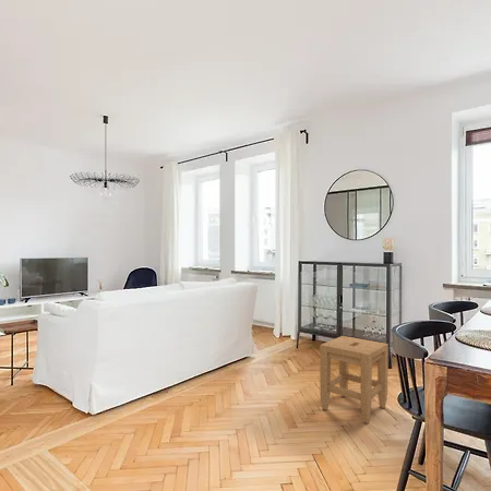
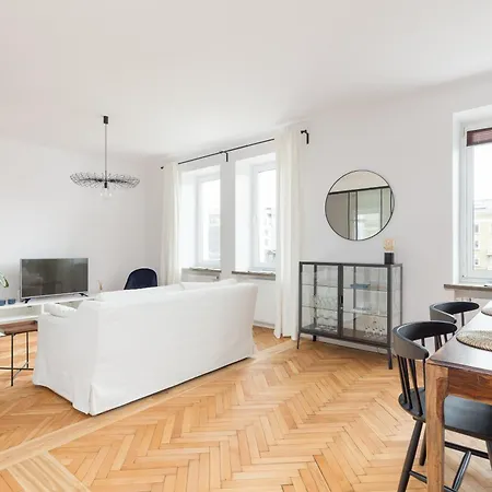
- stool (354, 375)
